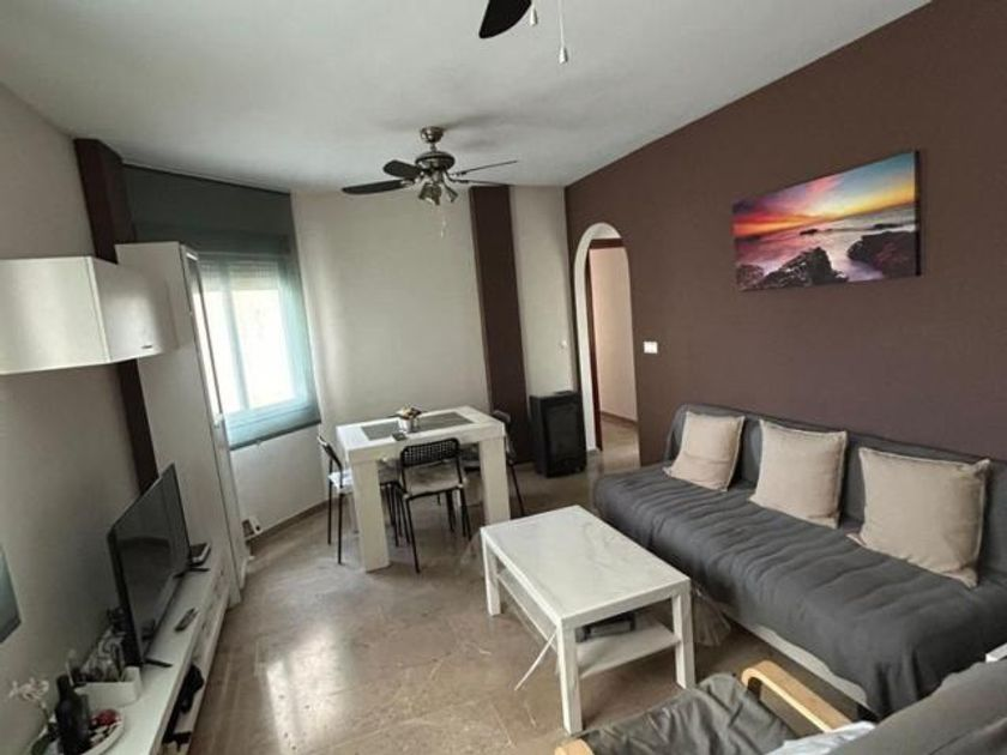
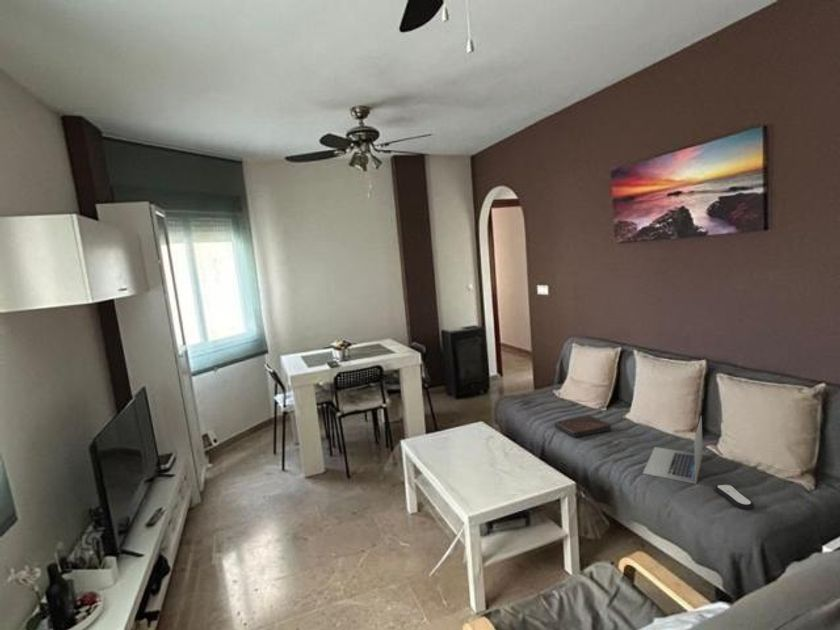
+ book (582, 425)
+ remote control (734, 496)
+ laptop (670, 449)
